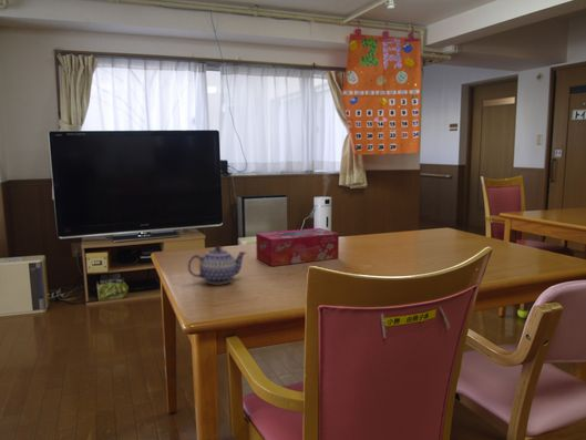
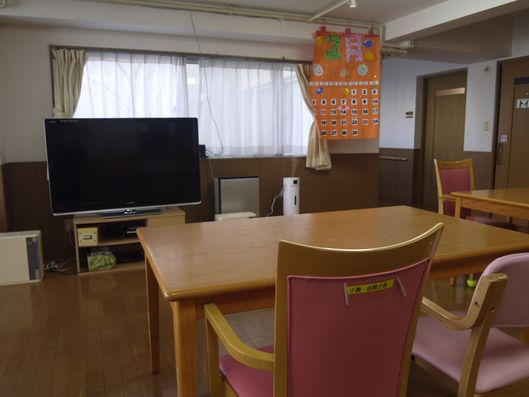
- teapot (218, 263)
- tissue box (297, 245)
